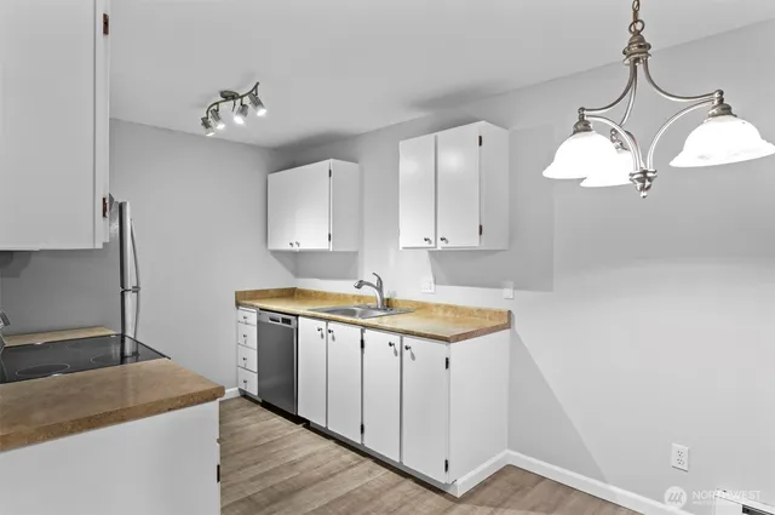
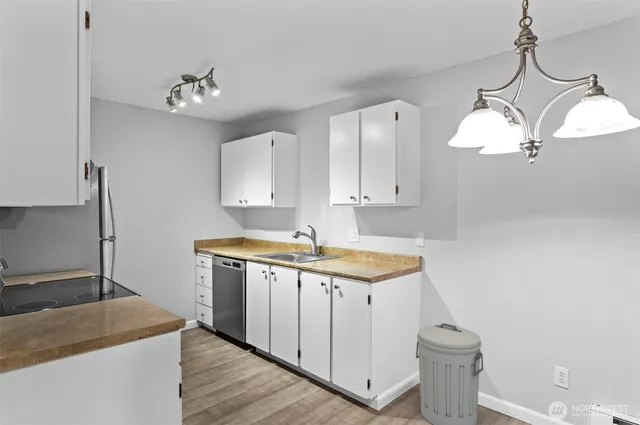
+ trash can (448, 369)
